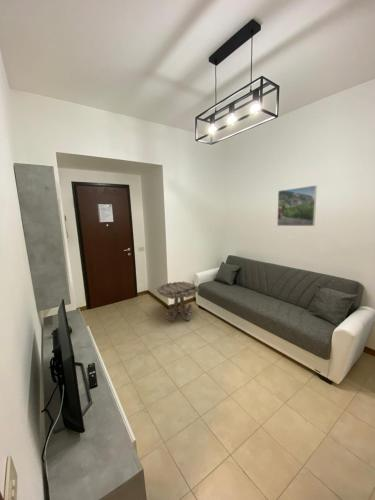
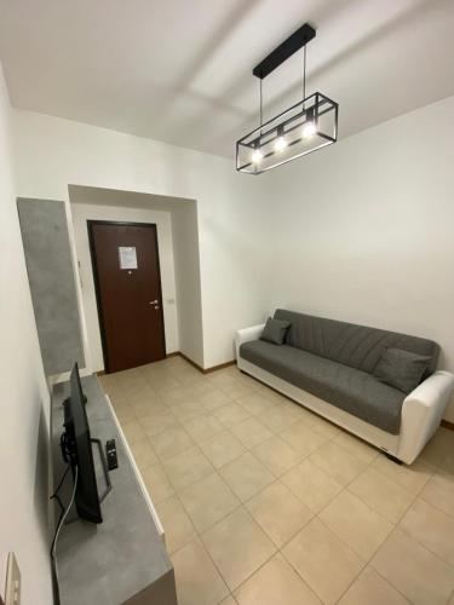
- side table (177, 302)
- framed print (295, 207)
